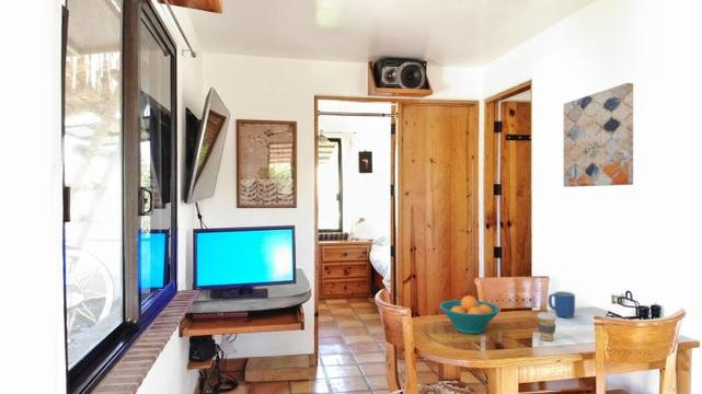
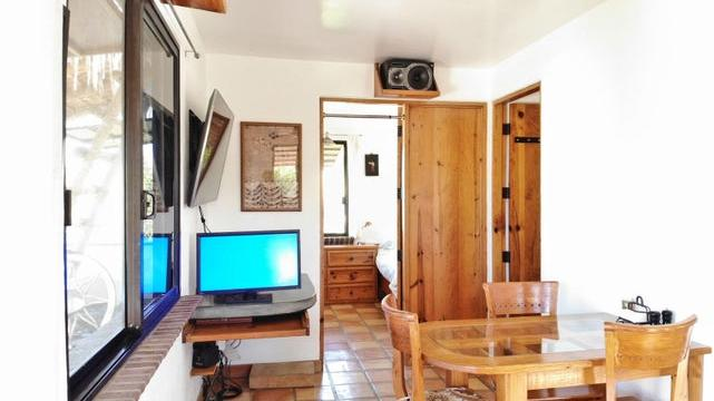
- wall art (595, 140)
- mug (562, 304)
- coffee cup (546, 326)
- fruit bowl (469, 313)
